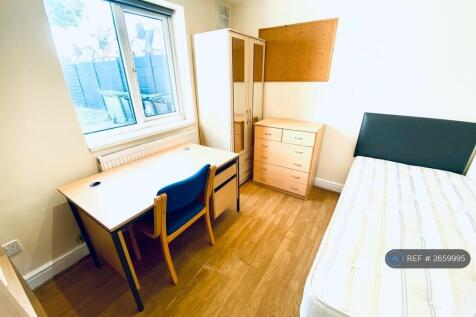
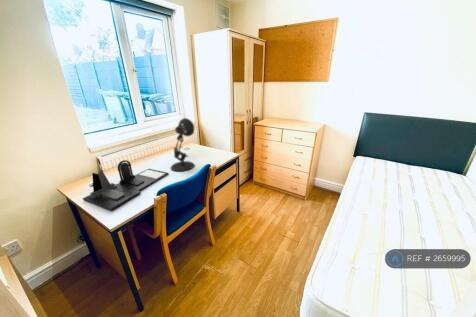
+ desk lamp (180, 144)
+ desk organizer (129, 175)
